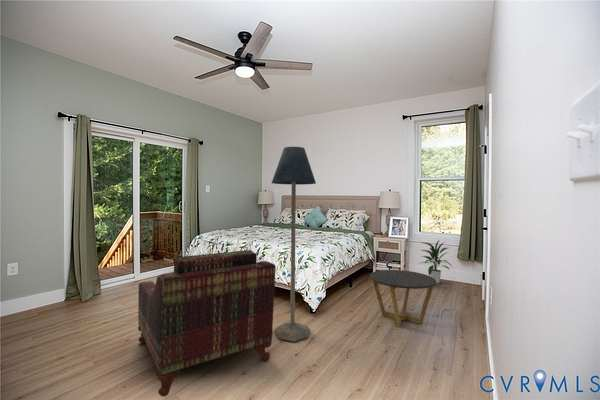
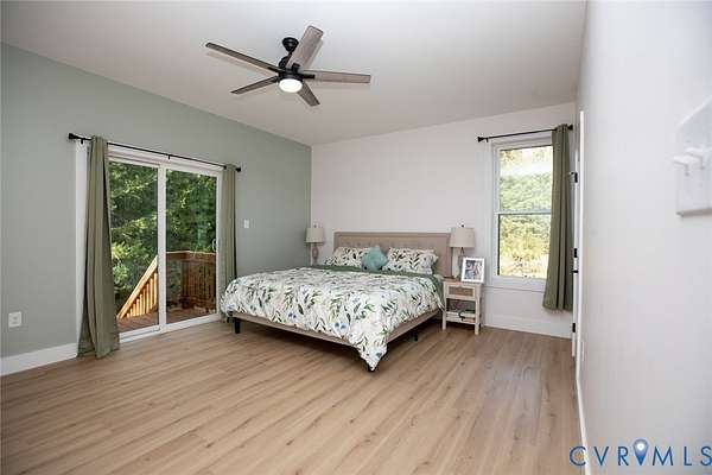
- armchair (204, 299)
- side table (404, 298)
- indoor plant (435, 260)
- floor lamp (293, 240)
